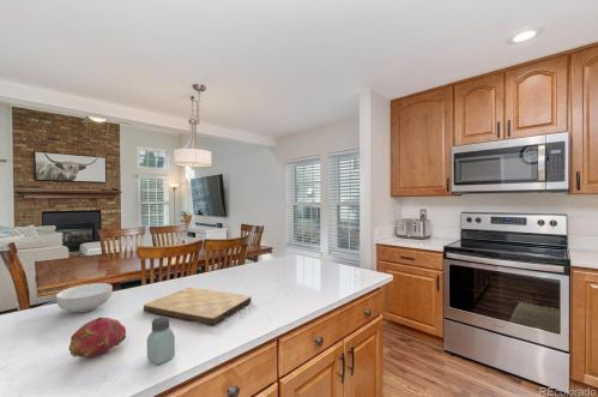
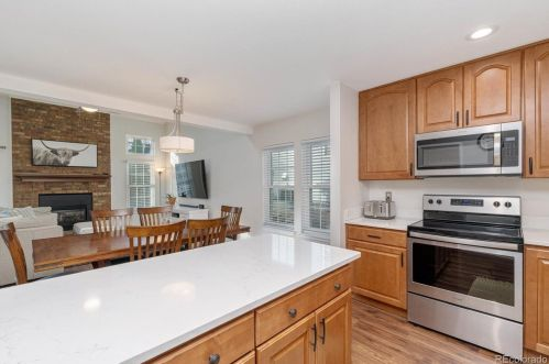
- cereal bowl (85, 299)
- saltshaker (161, 338)
- fruit (99, 335)
- cutting board (199, 302)
